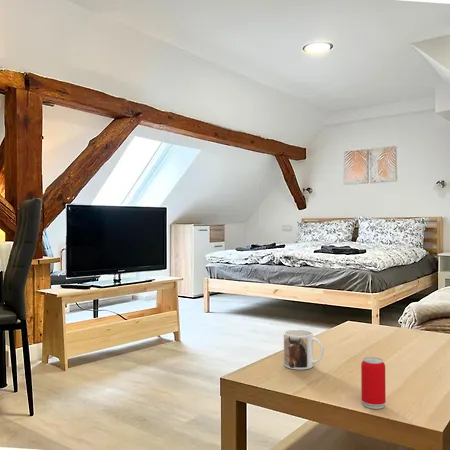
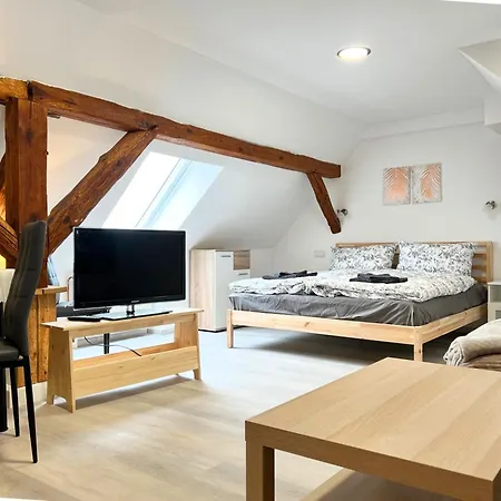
- mug (301, 349)
- beverage can (373, 382)
